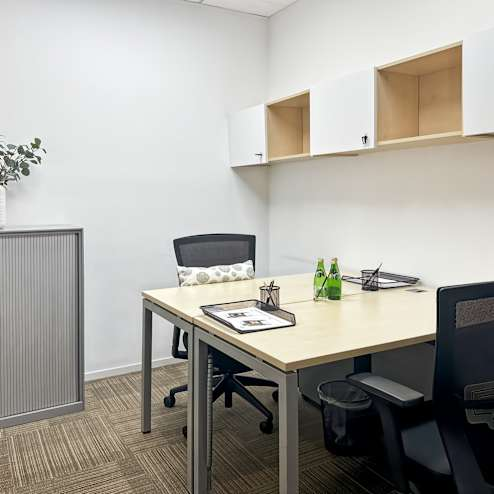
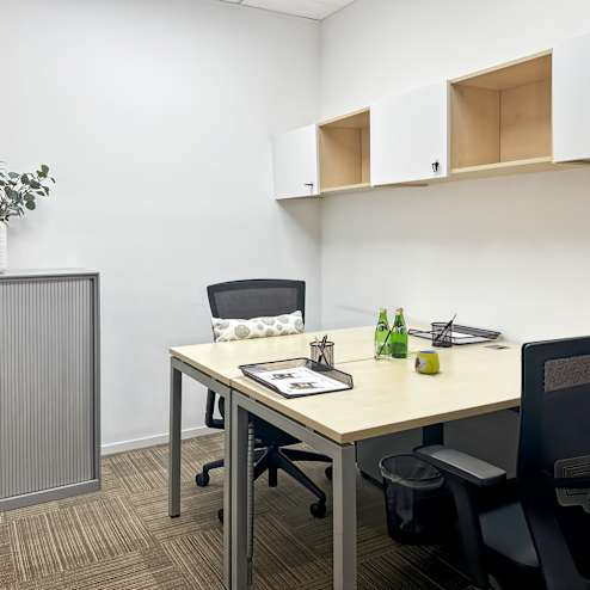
+ mug (428, 362)
